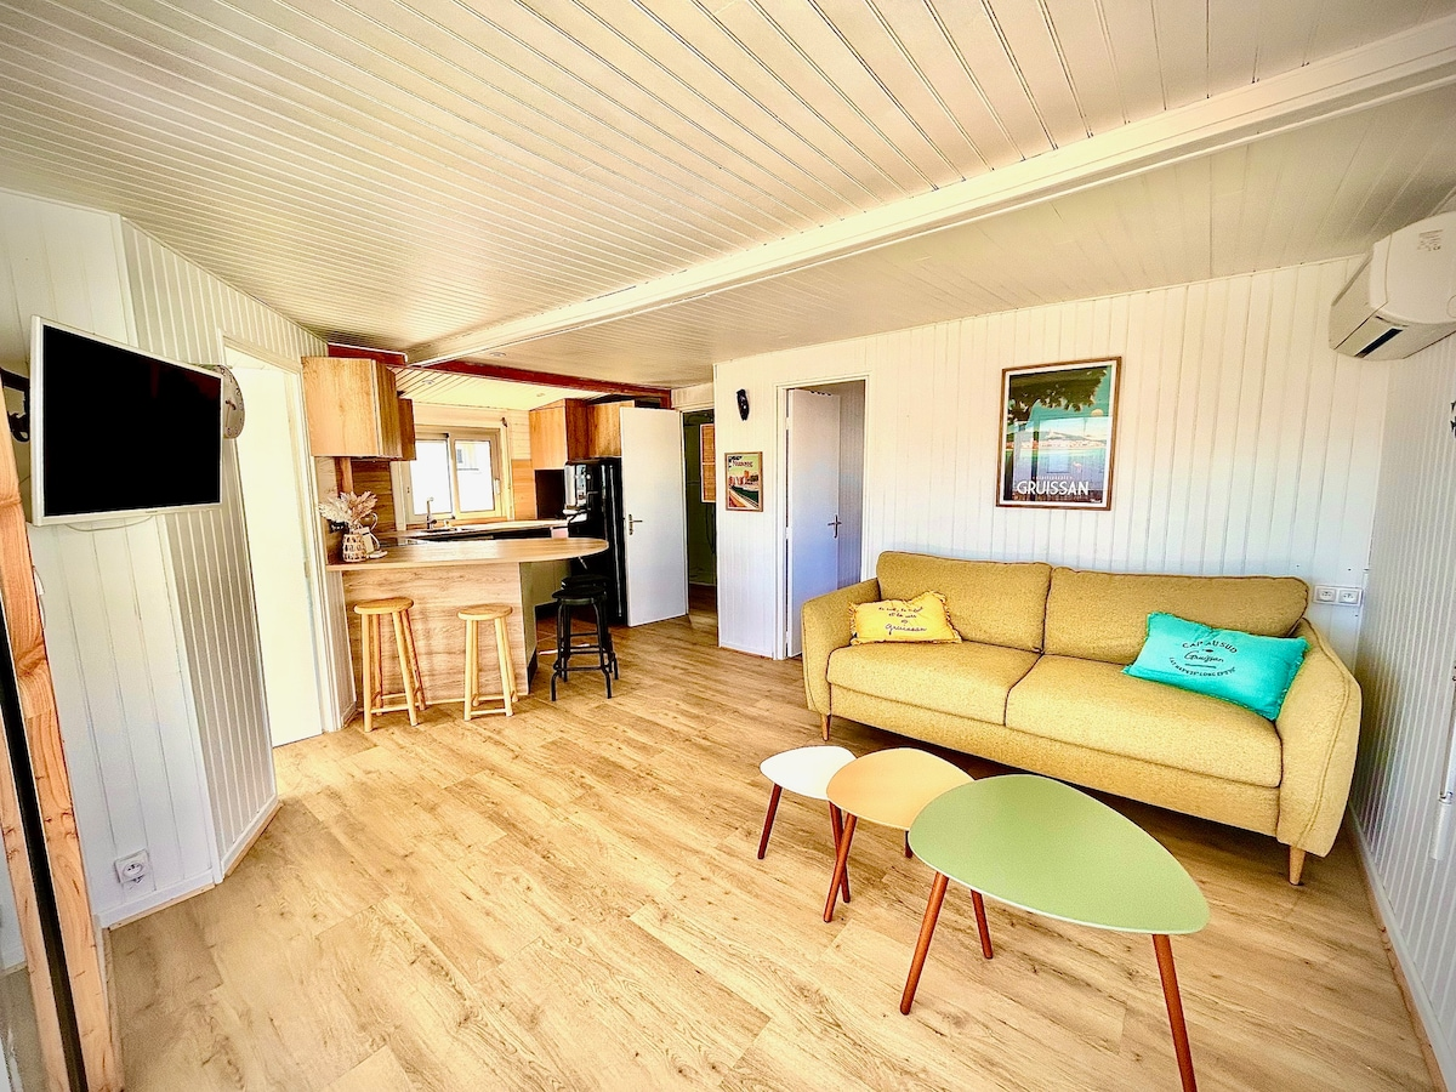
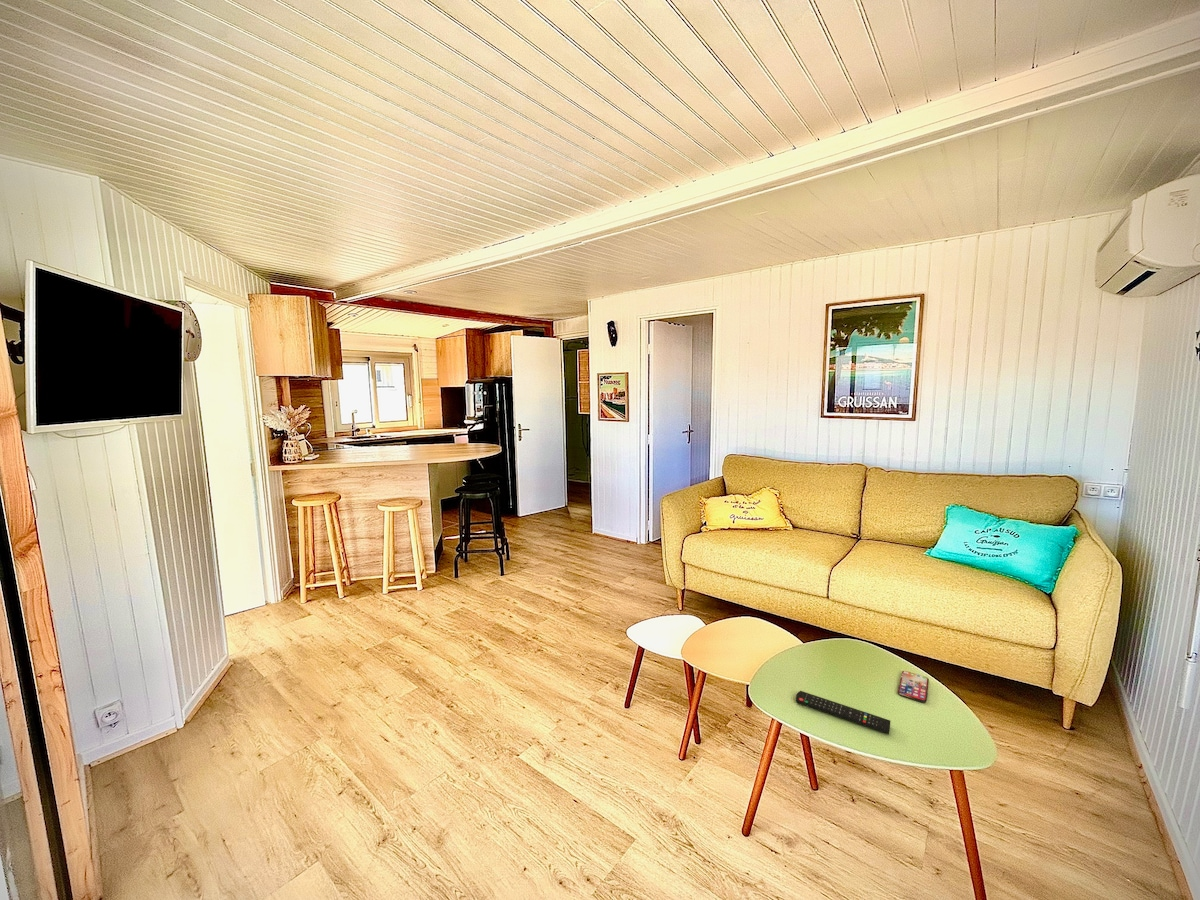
+ smartphone (913, 686)
+ remote control (840, 711)
